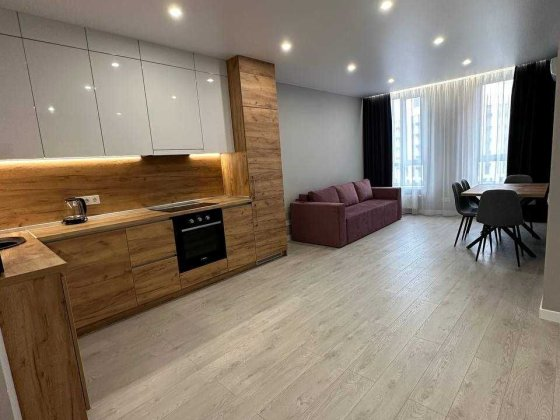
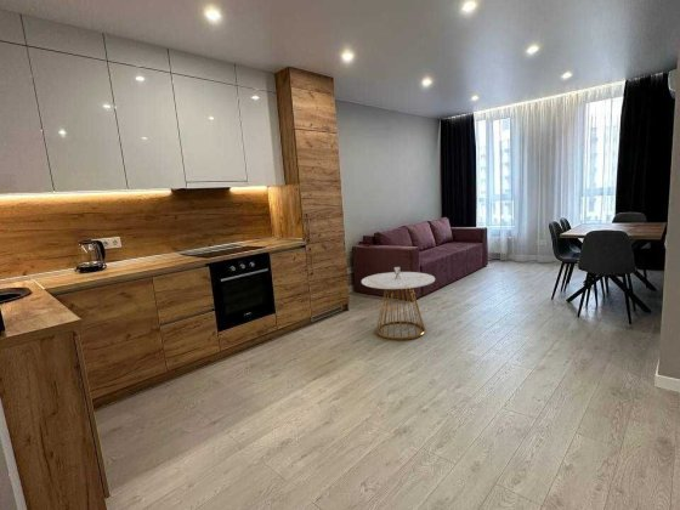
+ side table (397, 299)
